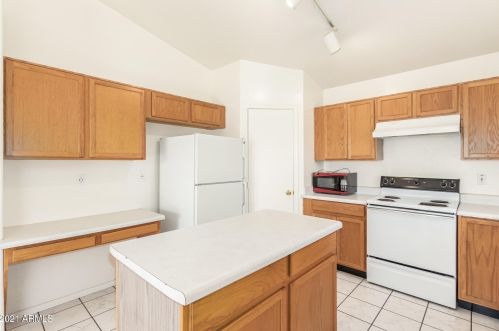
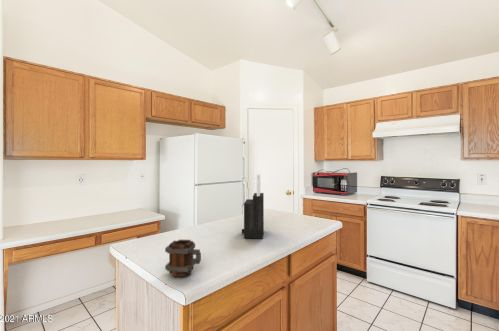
+ mug (184, 258)
+ knife block (252, 204)
